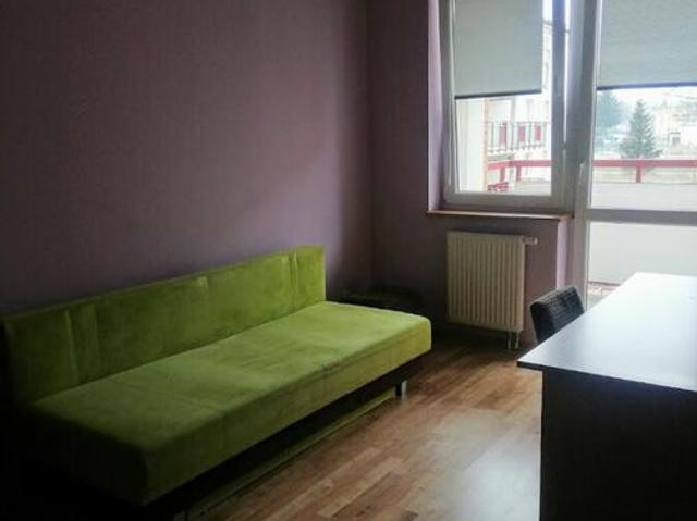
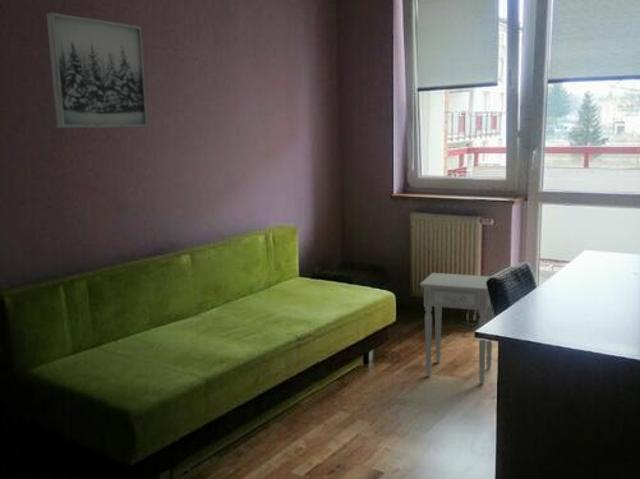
+ wall art (101, 74)
+ nightstand (440, 327)
